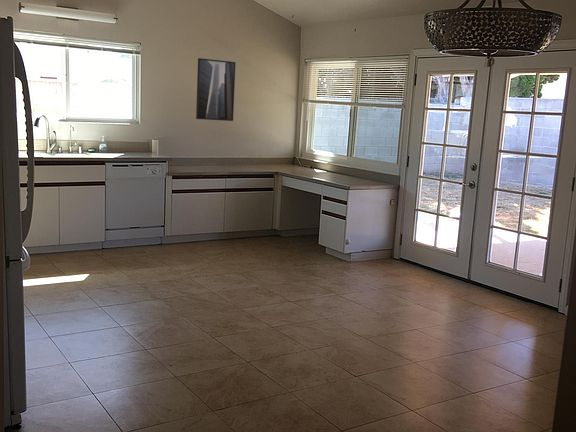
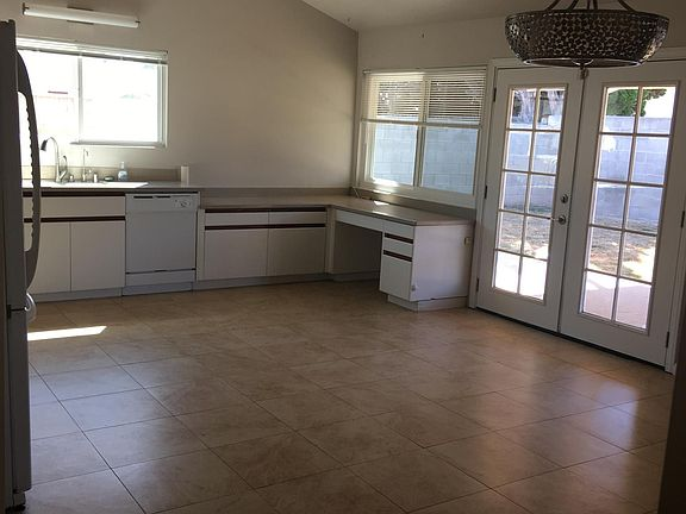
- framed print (215, 90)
